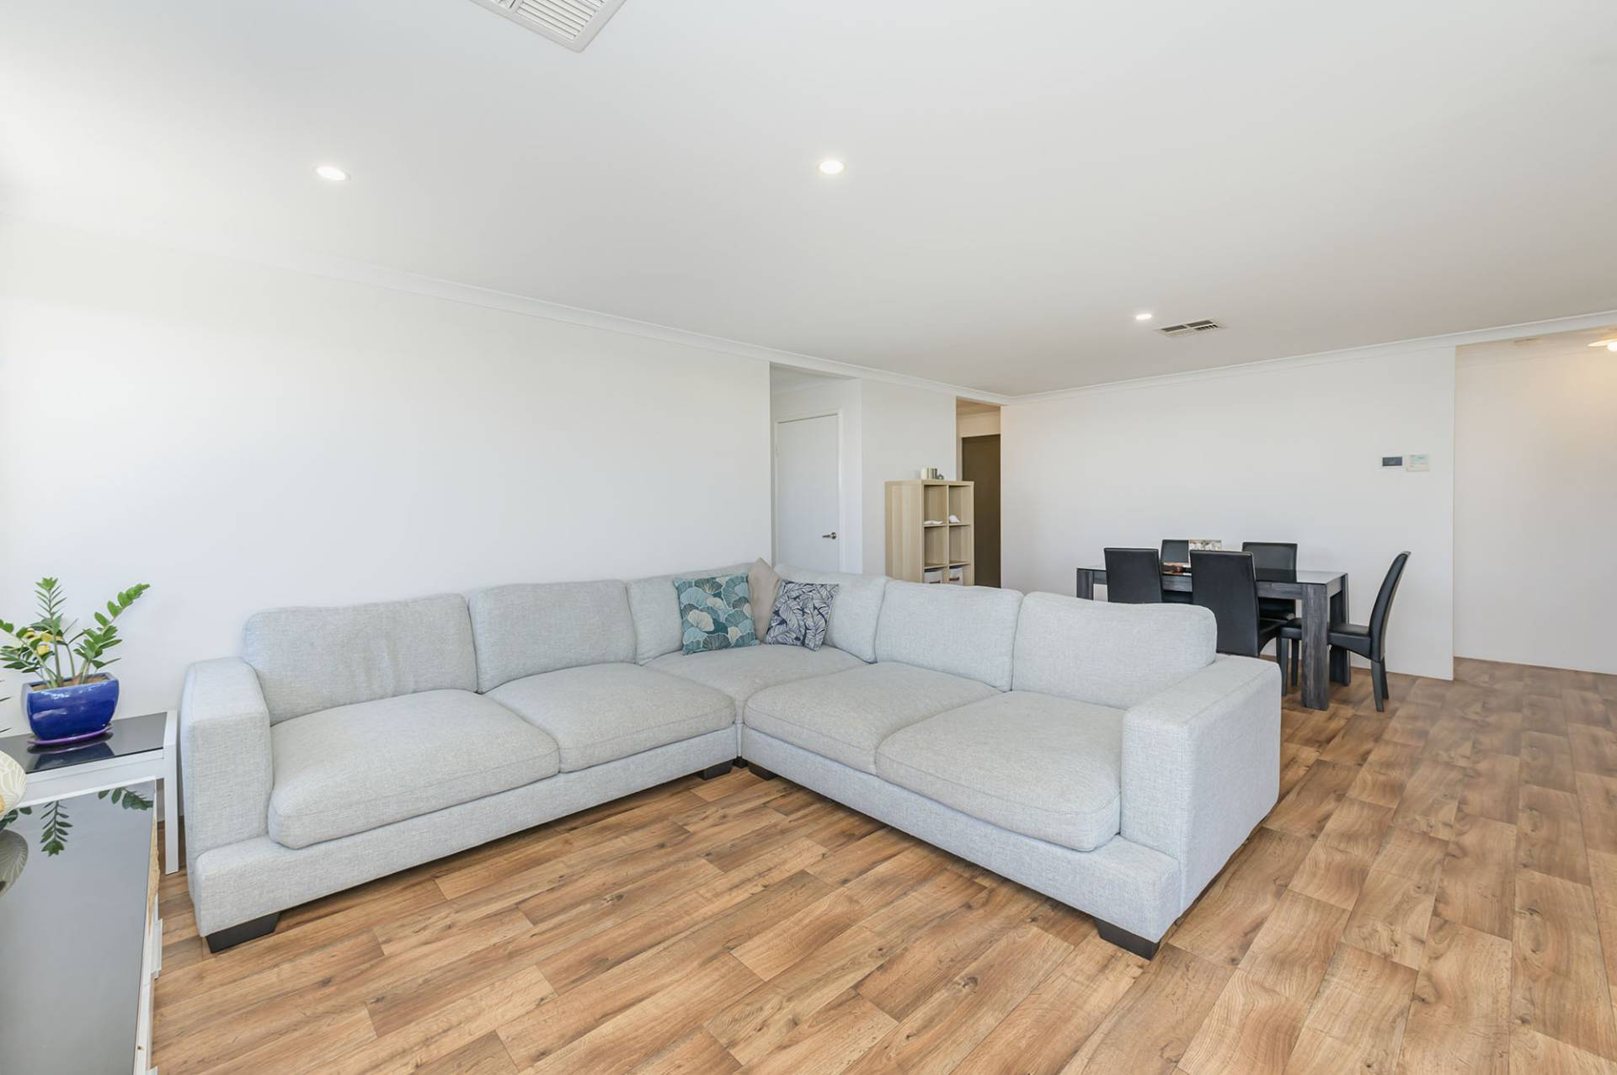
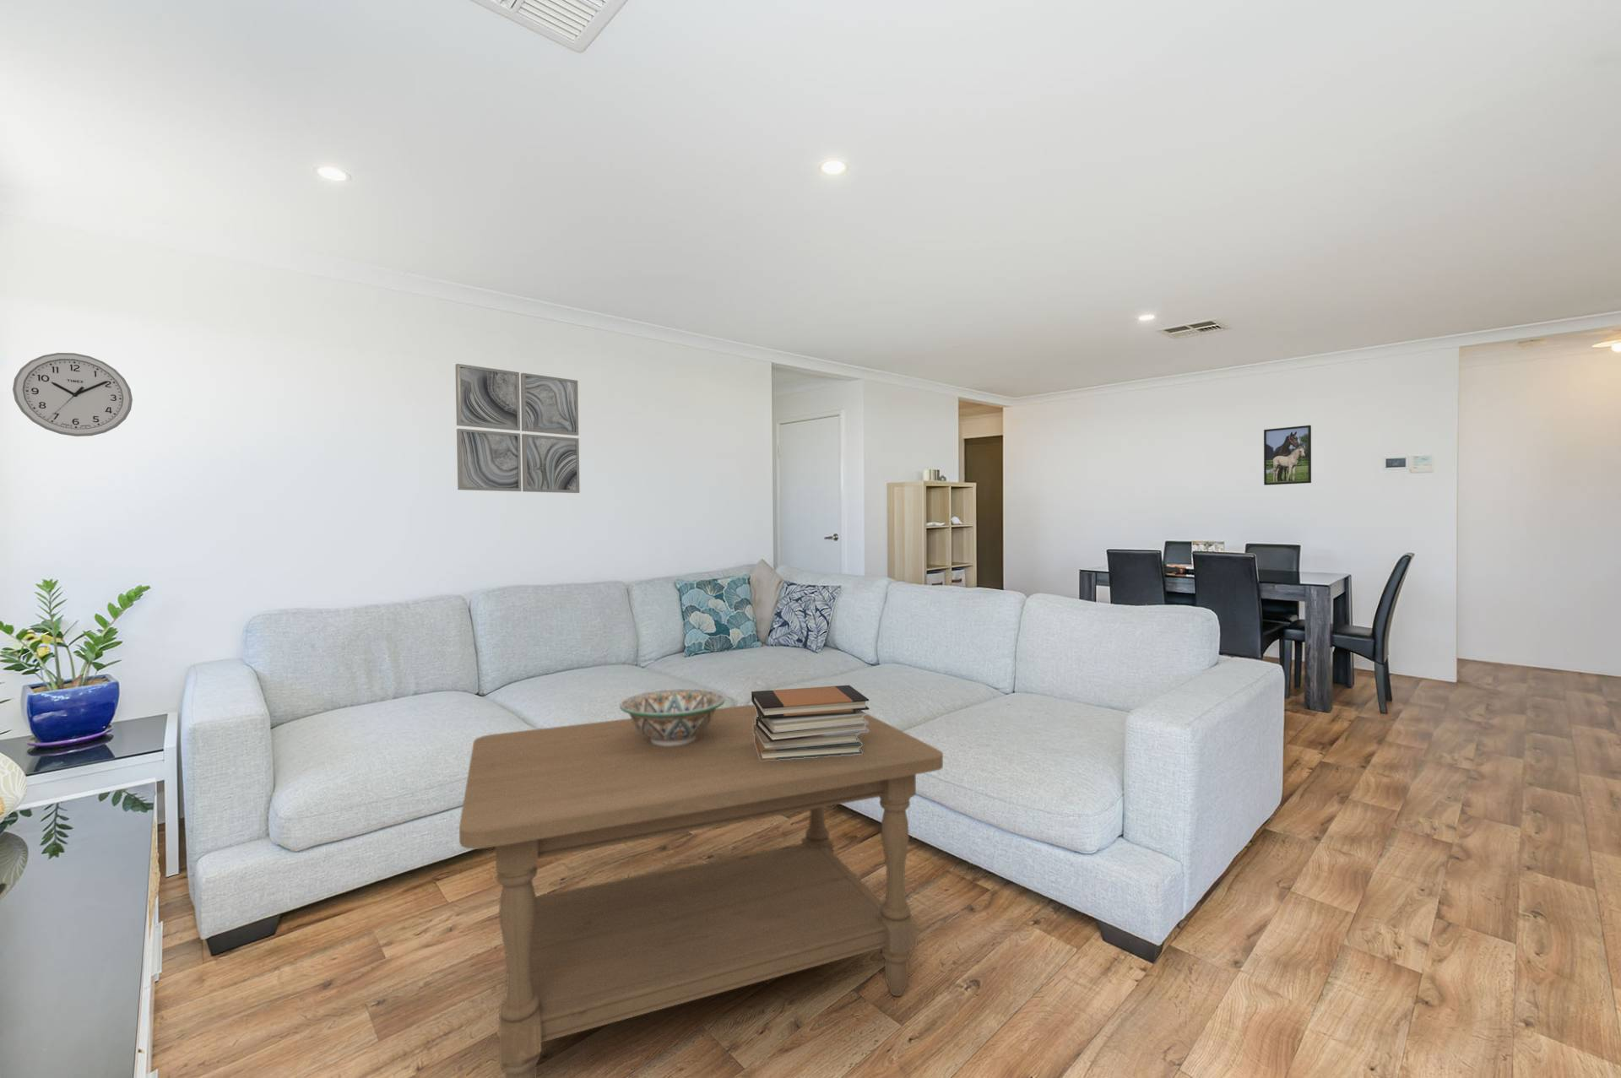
+ decorative bowl (673, 719)
+ book stack (809, 721)
+ coffee table (700, 864)
+ wall clock (75, 395)
+ wall art (522, 431)
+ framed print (1286, 455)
